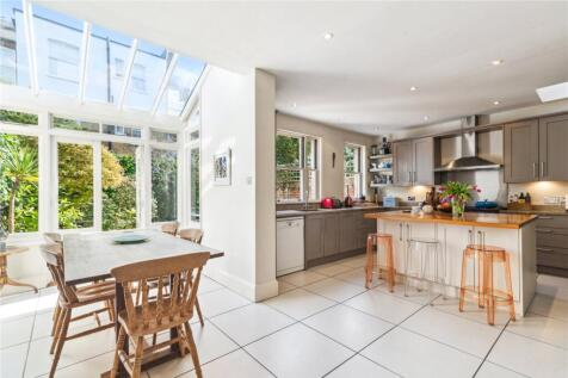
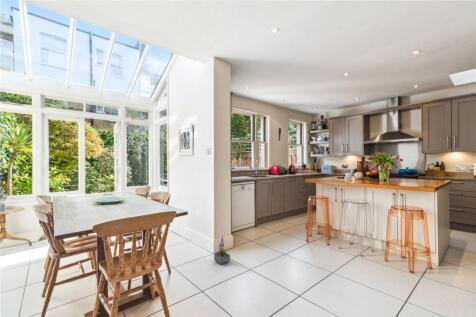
+ potted plant (222, 248)
